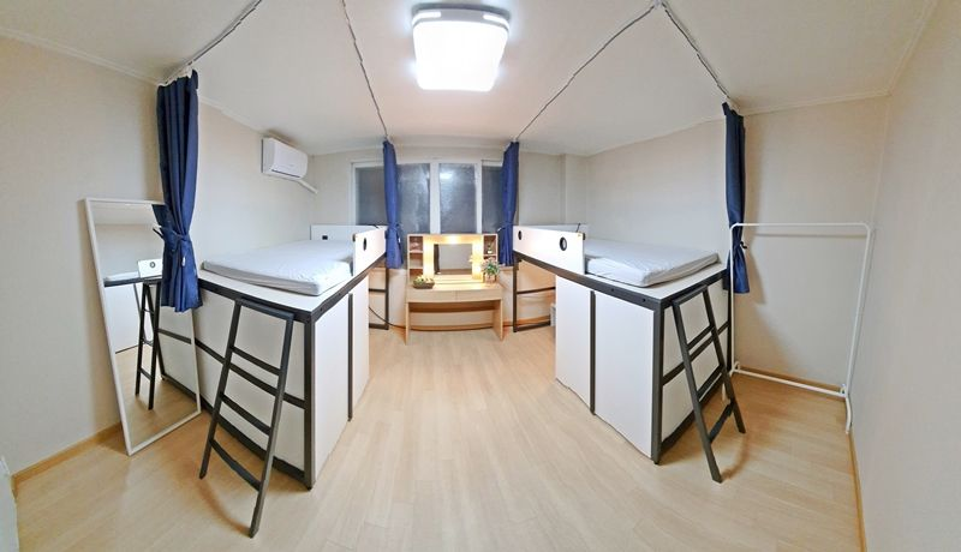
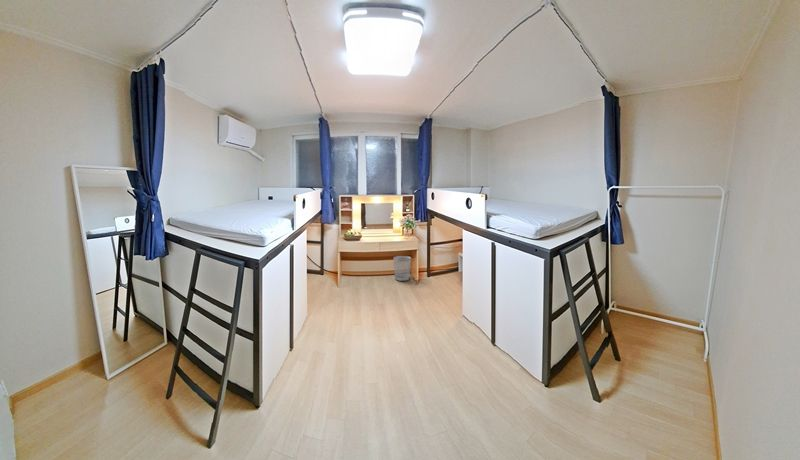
+ wastebasket (402, 268)
